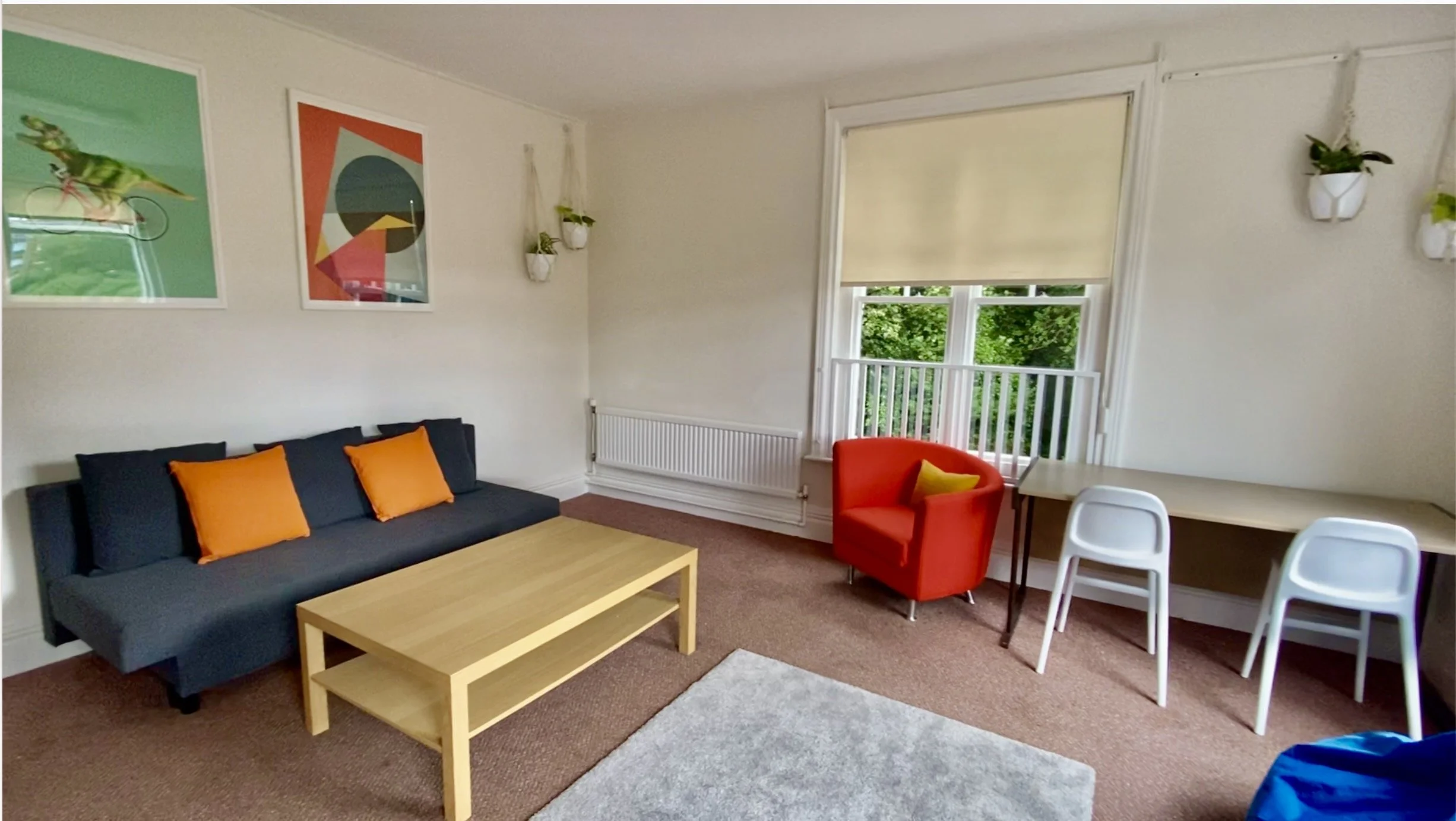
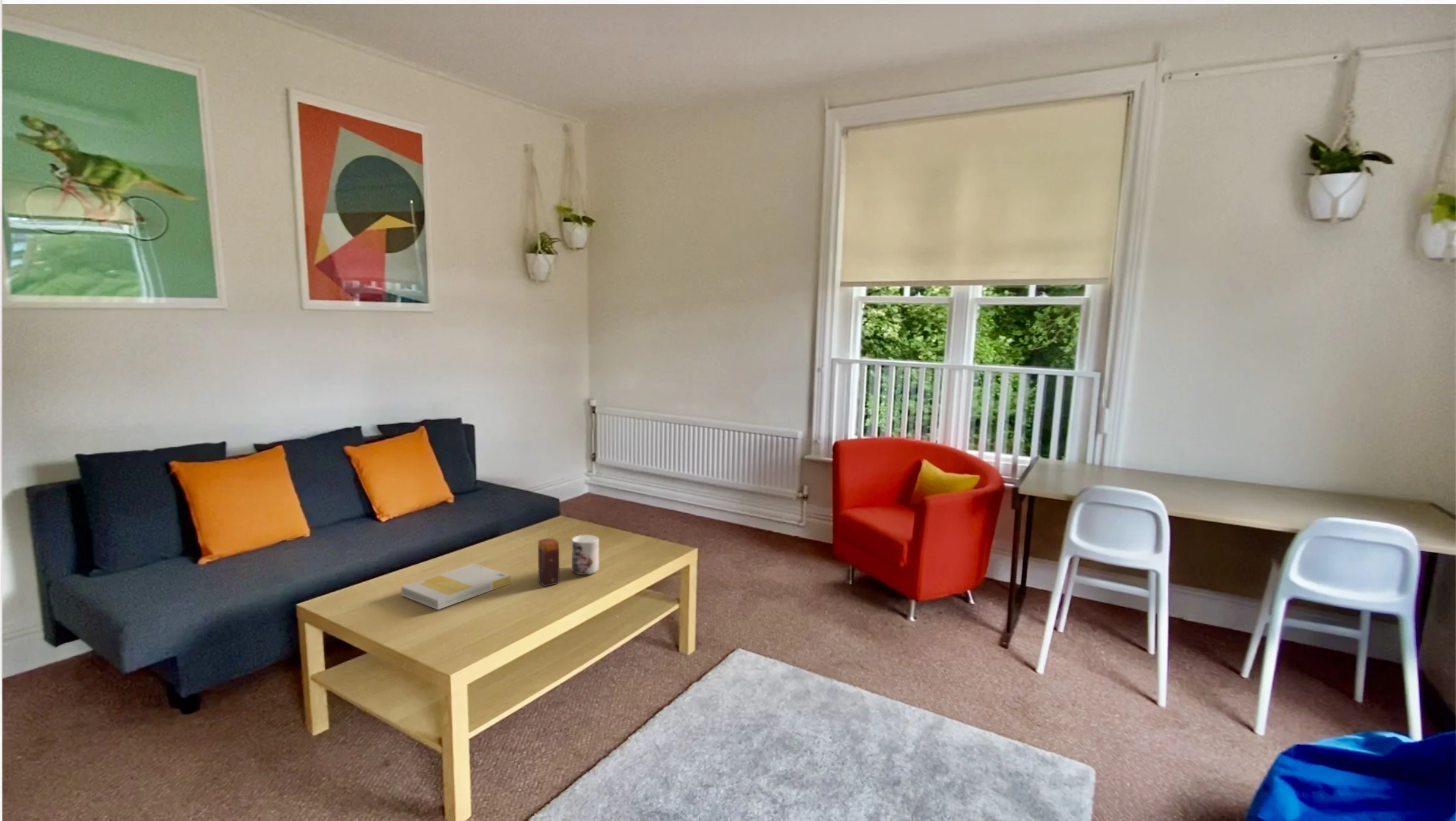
+ candle (549, 561)
+ mug (583, 554)
+ book (457, 585)
